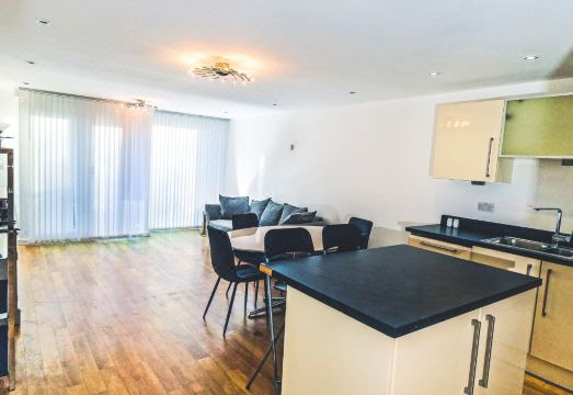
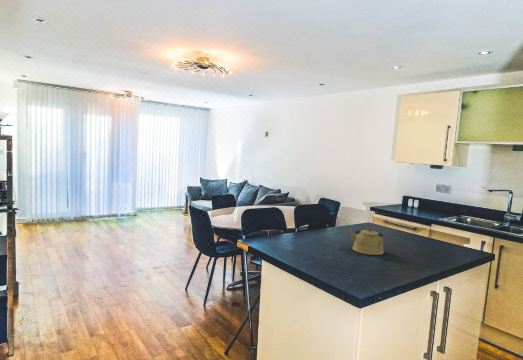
+ kettle (365, 238)
